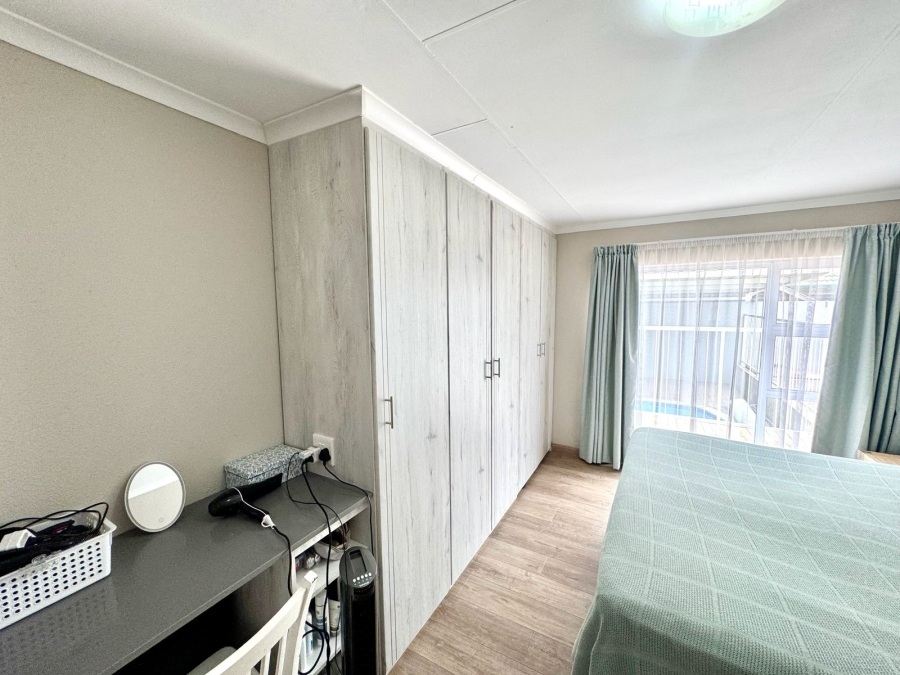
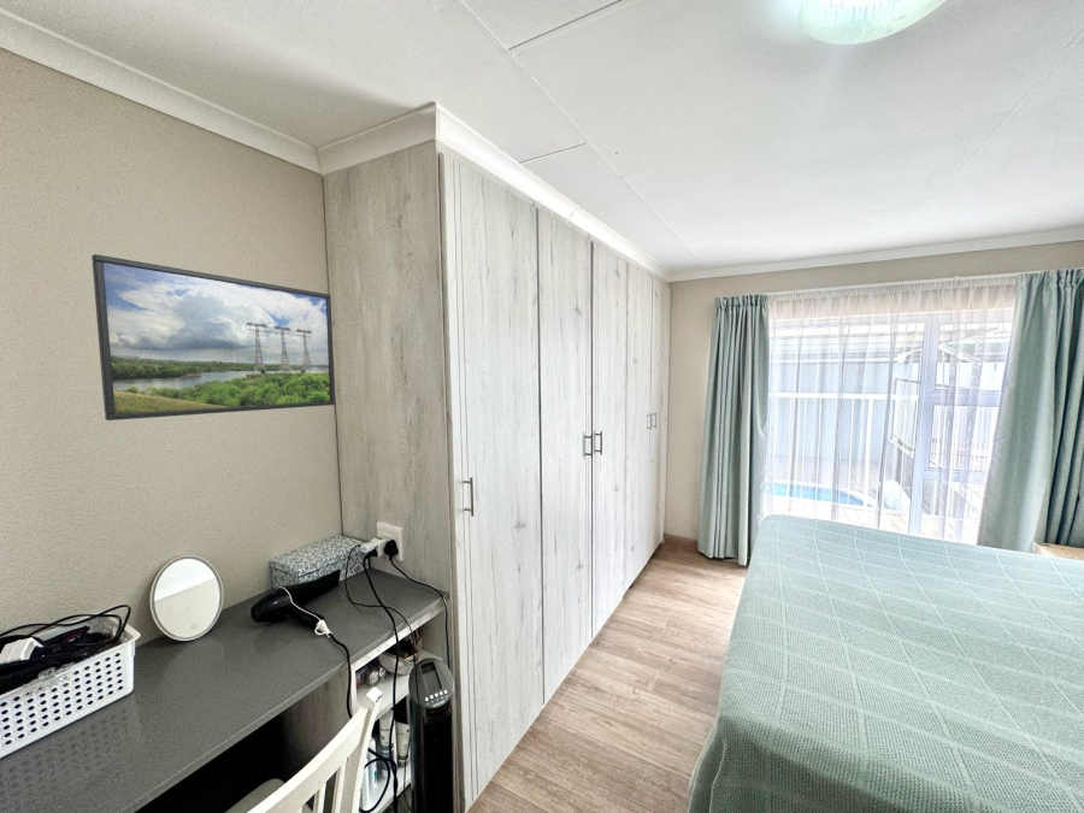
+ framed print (238, 346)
